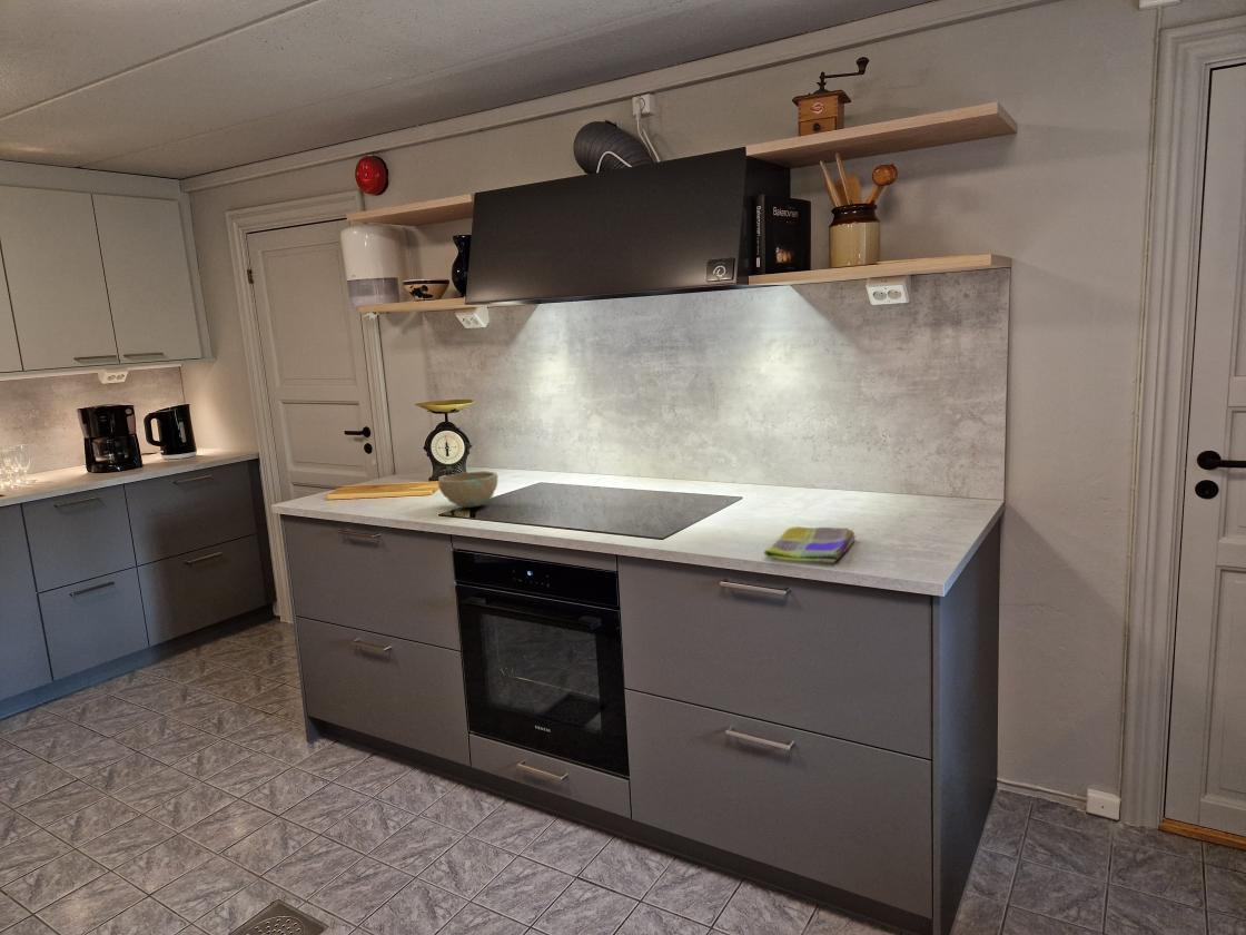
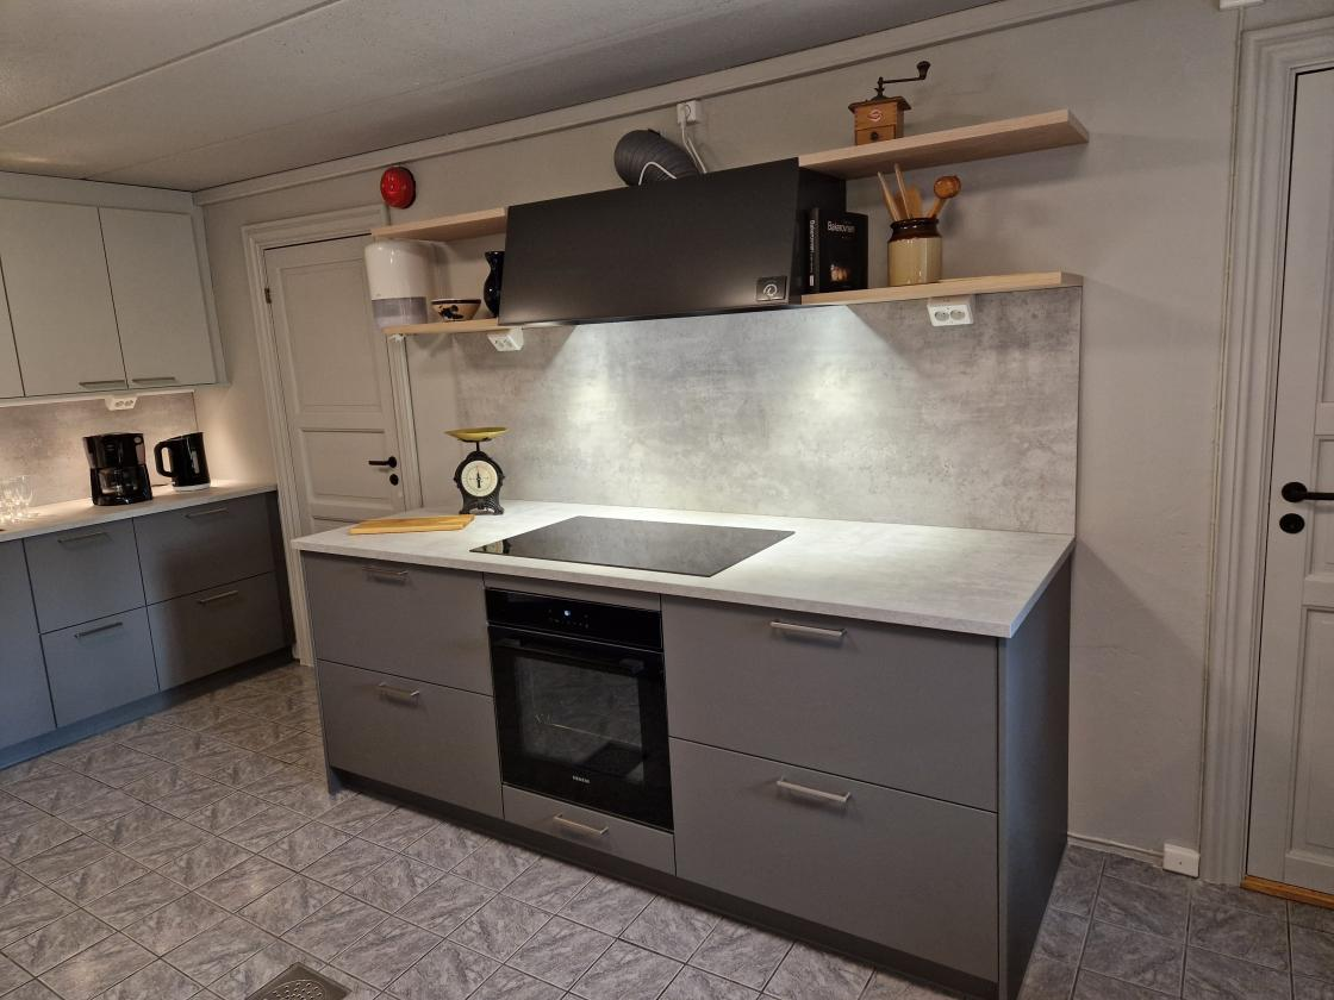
- dish towel (810, 543)
- bowl (469, 491)
